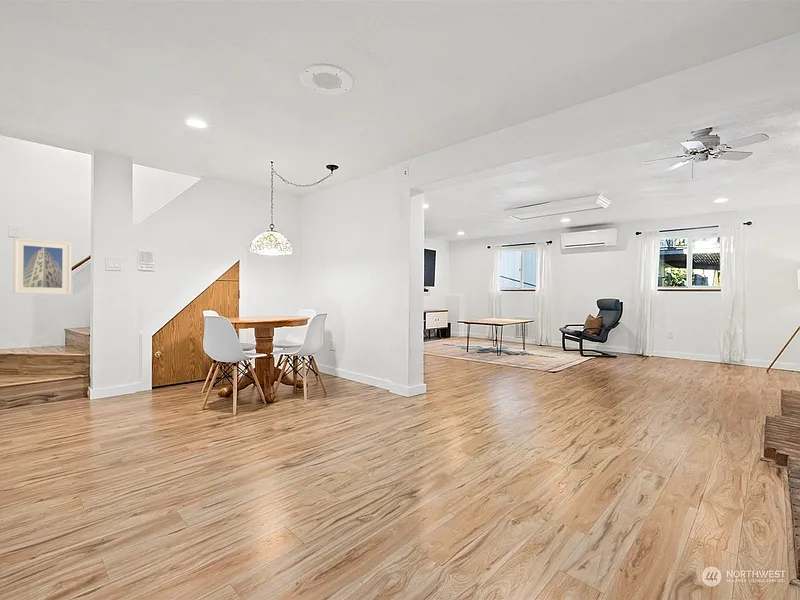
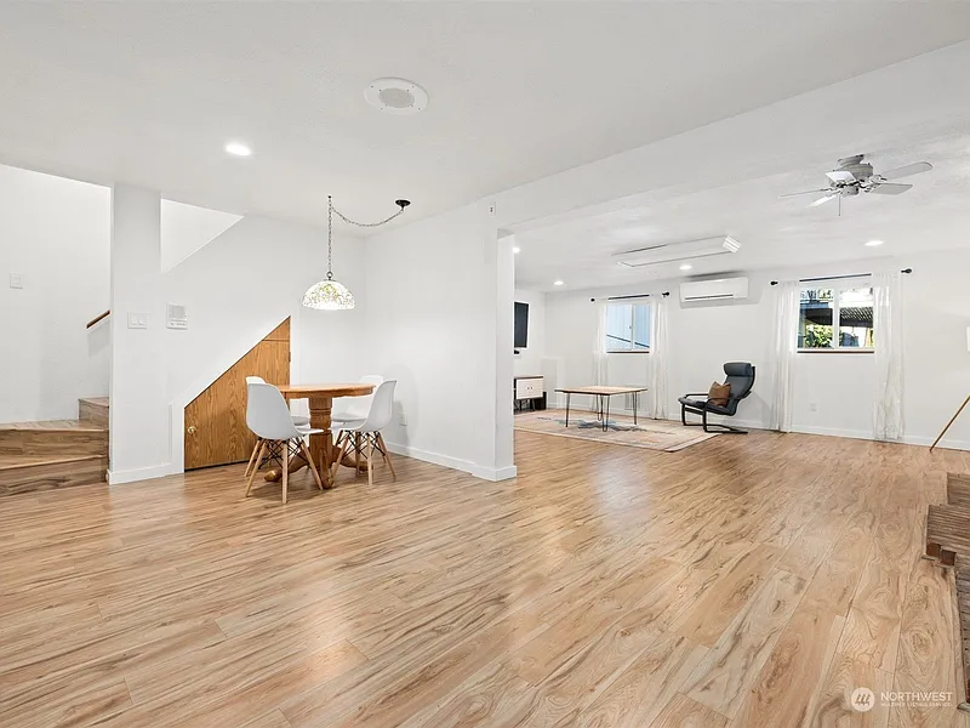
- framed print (43, 267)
